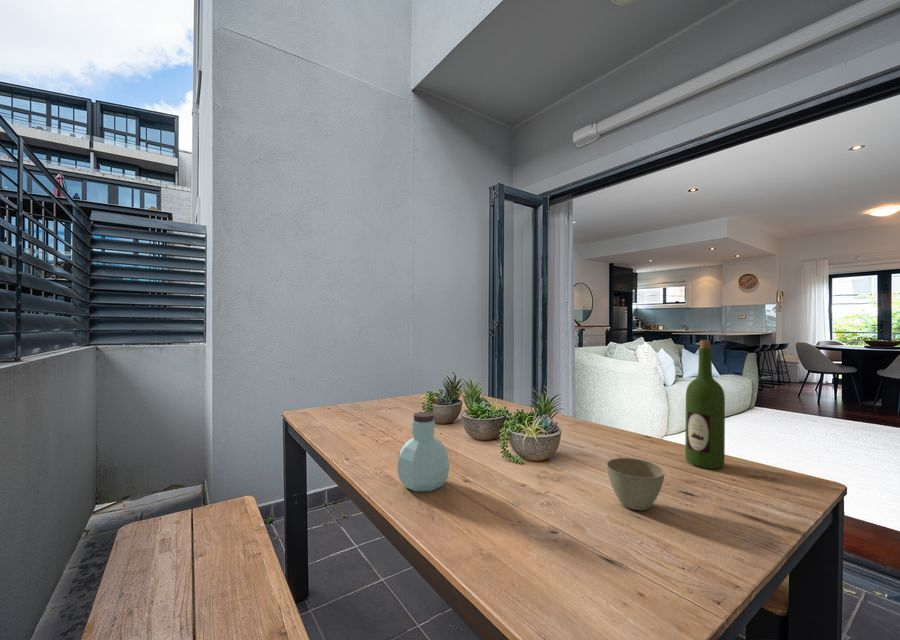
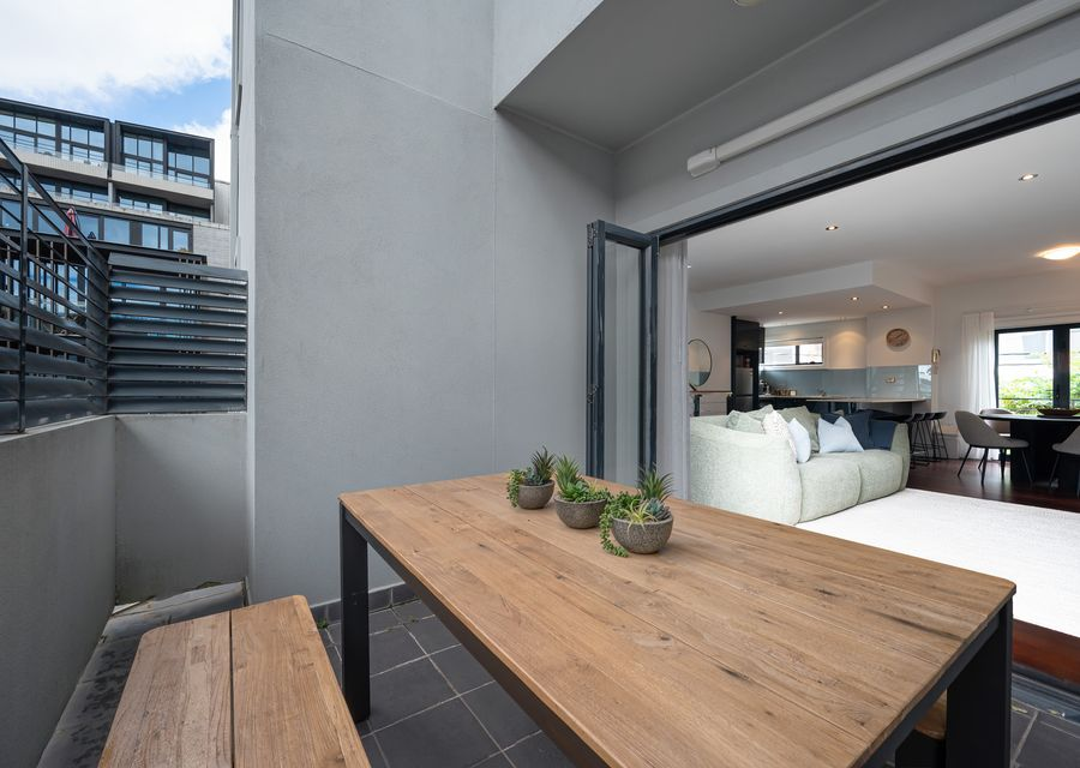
- wine bottle (704, 401)
- jar (423, 448)
- flower pot (634, 485)
